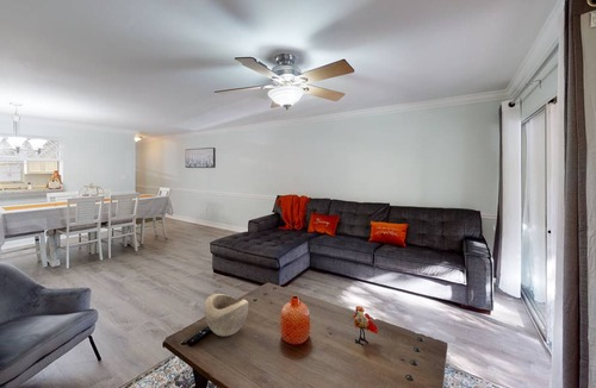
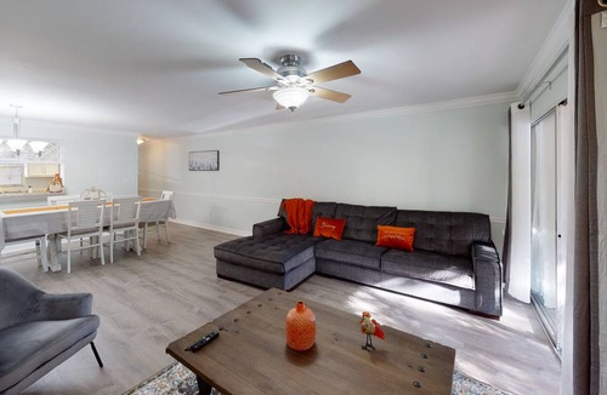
- decorative bowl (226, 313)
